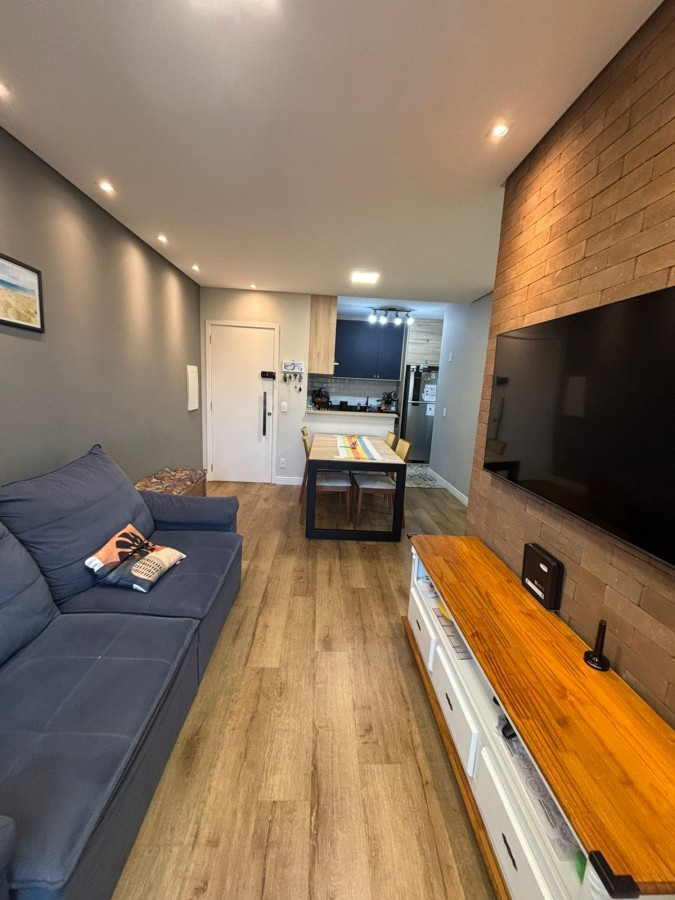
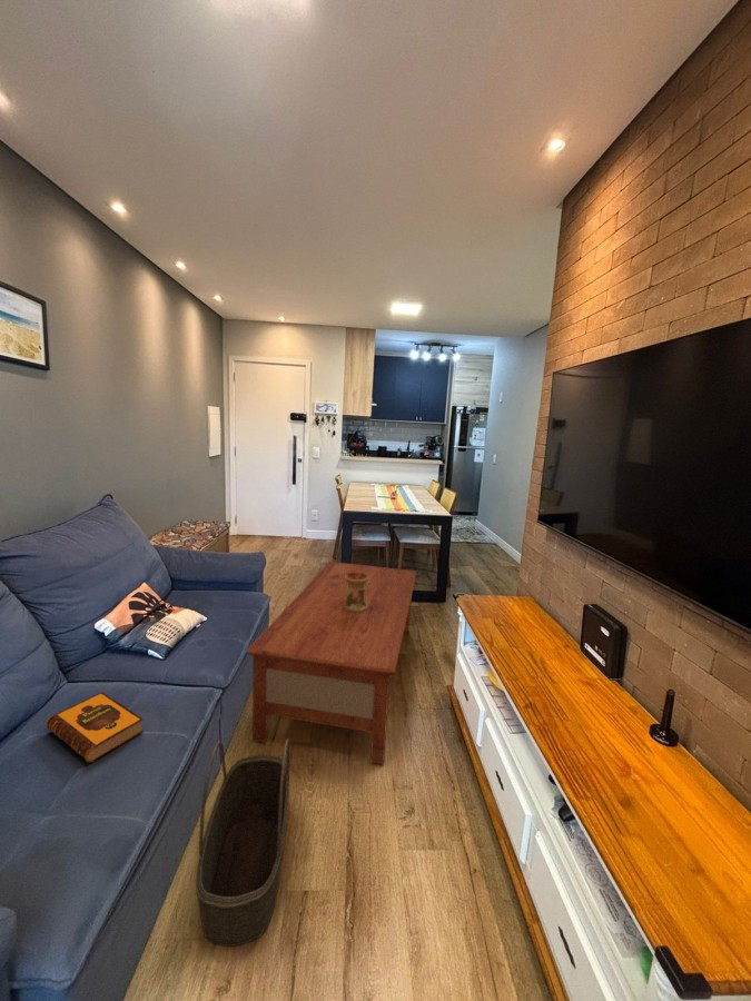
+ oil burner (355, 591)
+ coffee table (350, 637)
+ basket (248, 809)
+ hardback book (95, 725)
